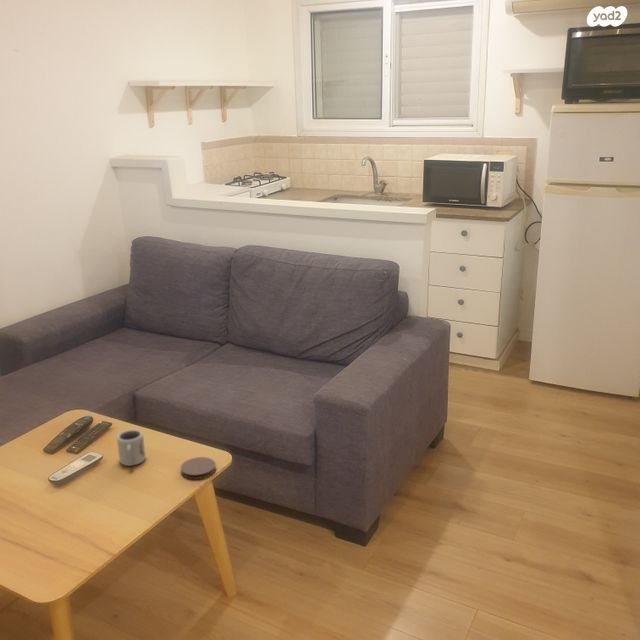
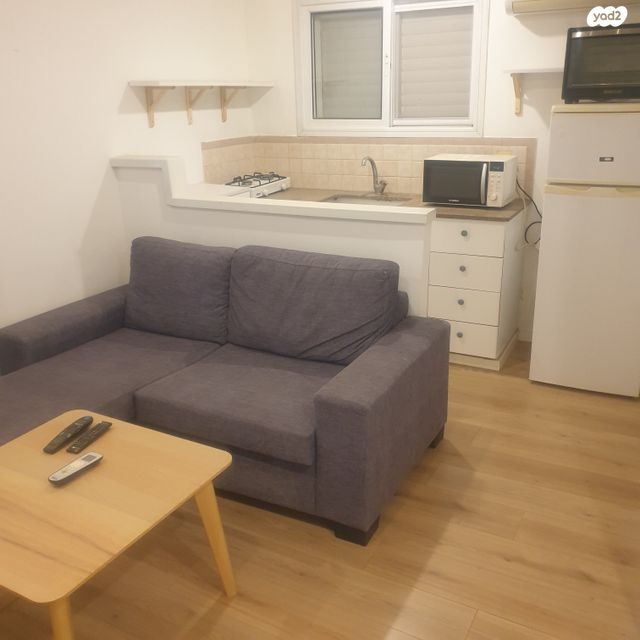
- coaster (198, 467)
- cup (130, 449)
